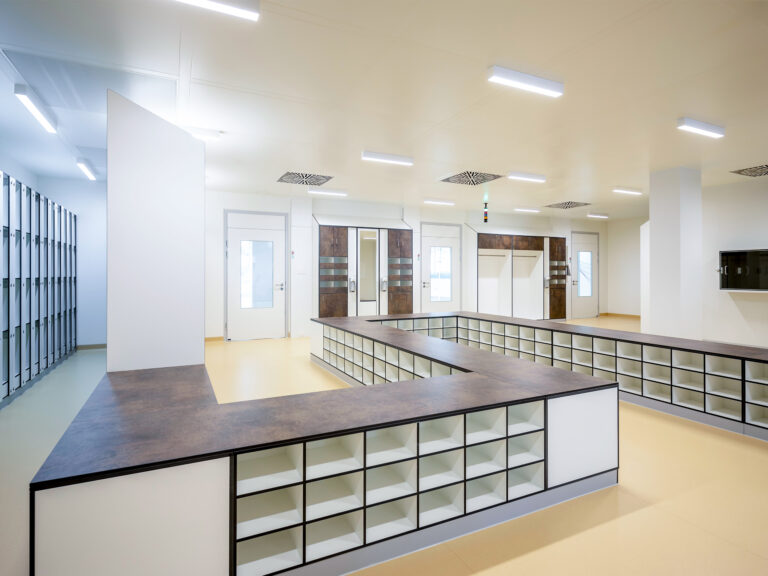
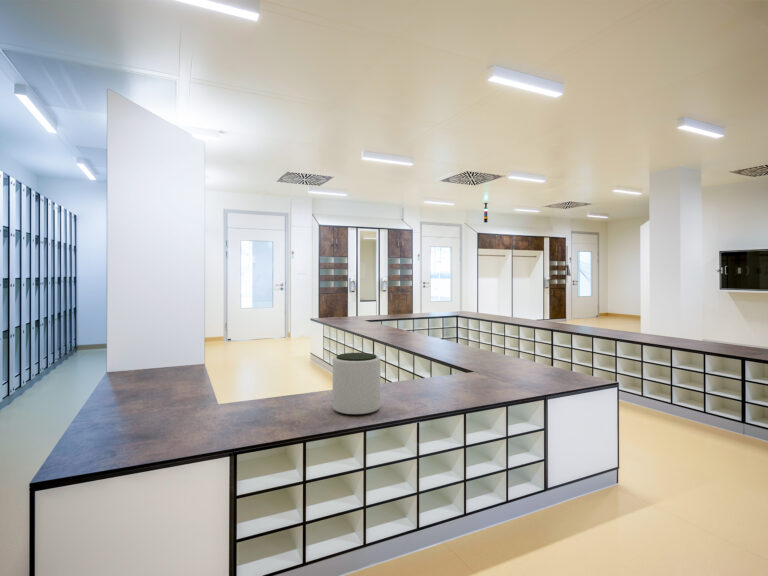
+ plant pot (356, 382)
